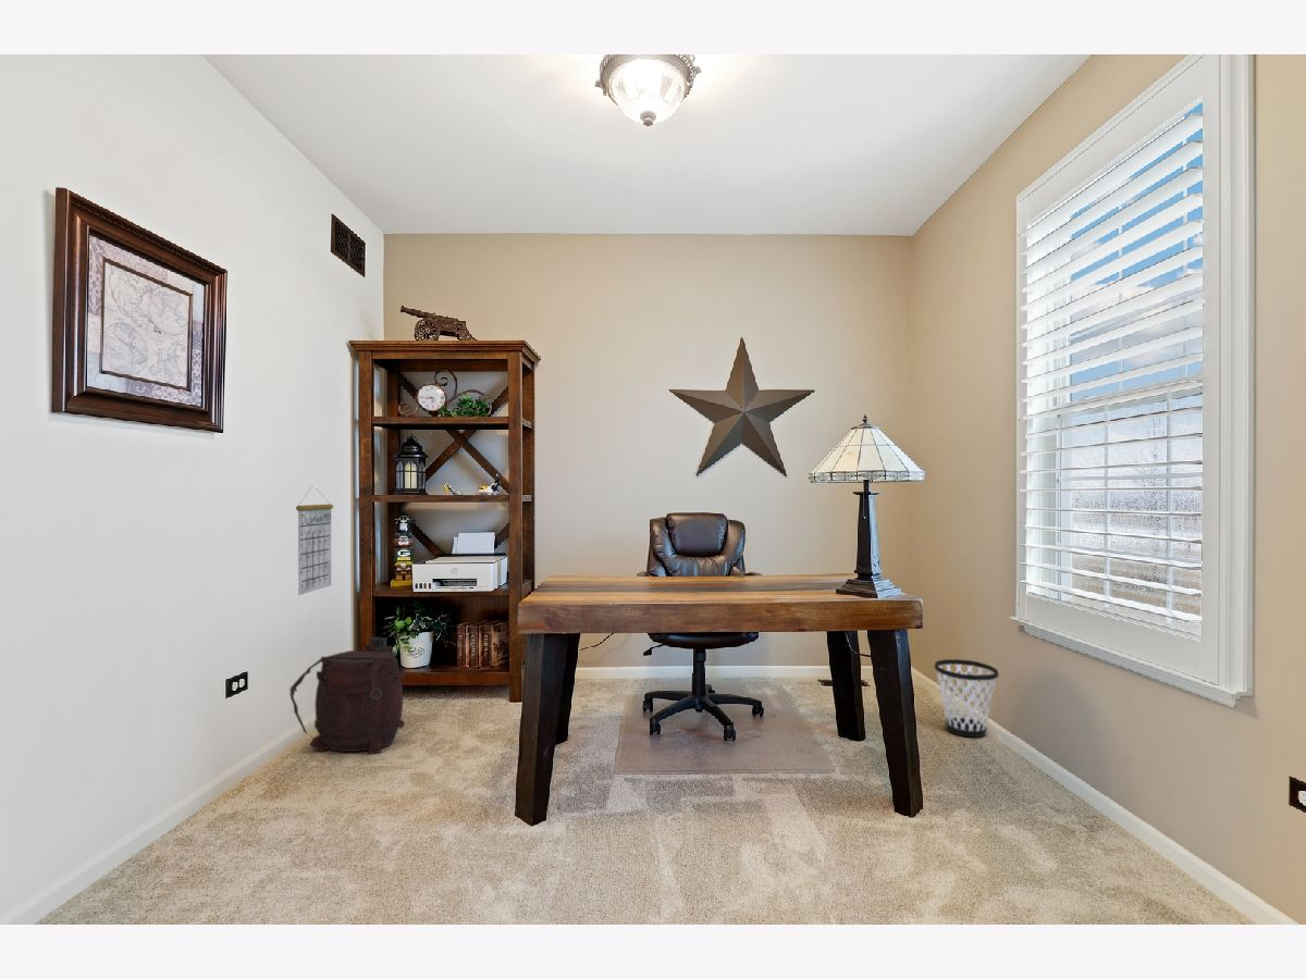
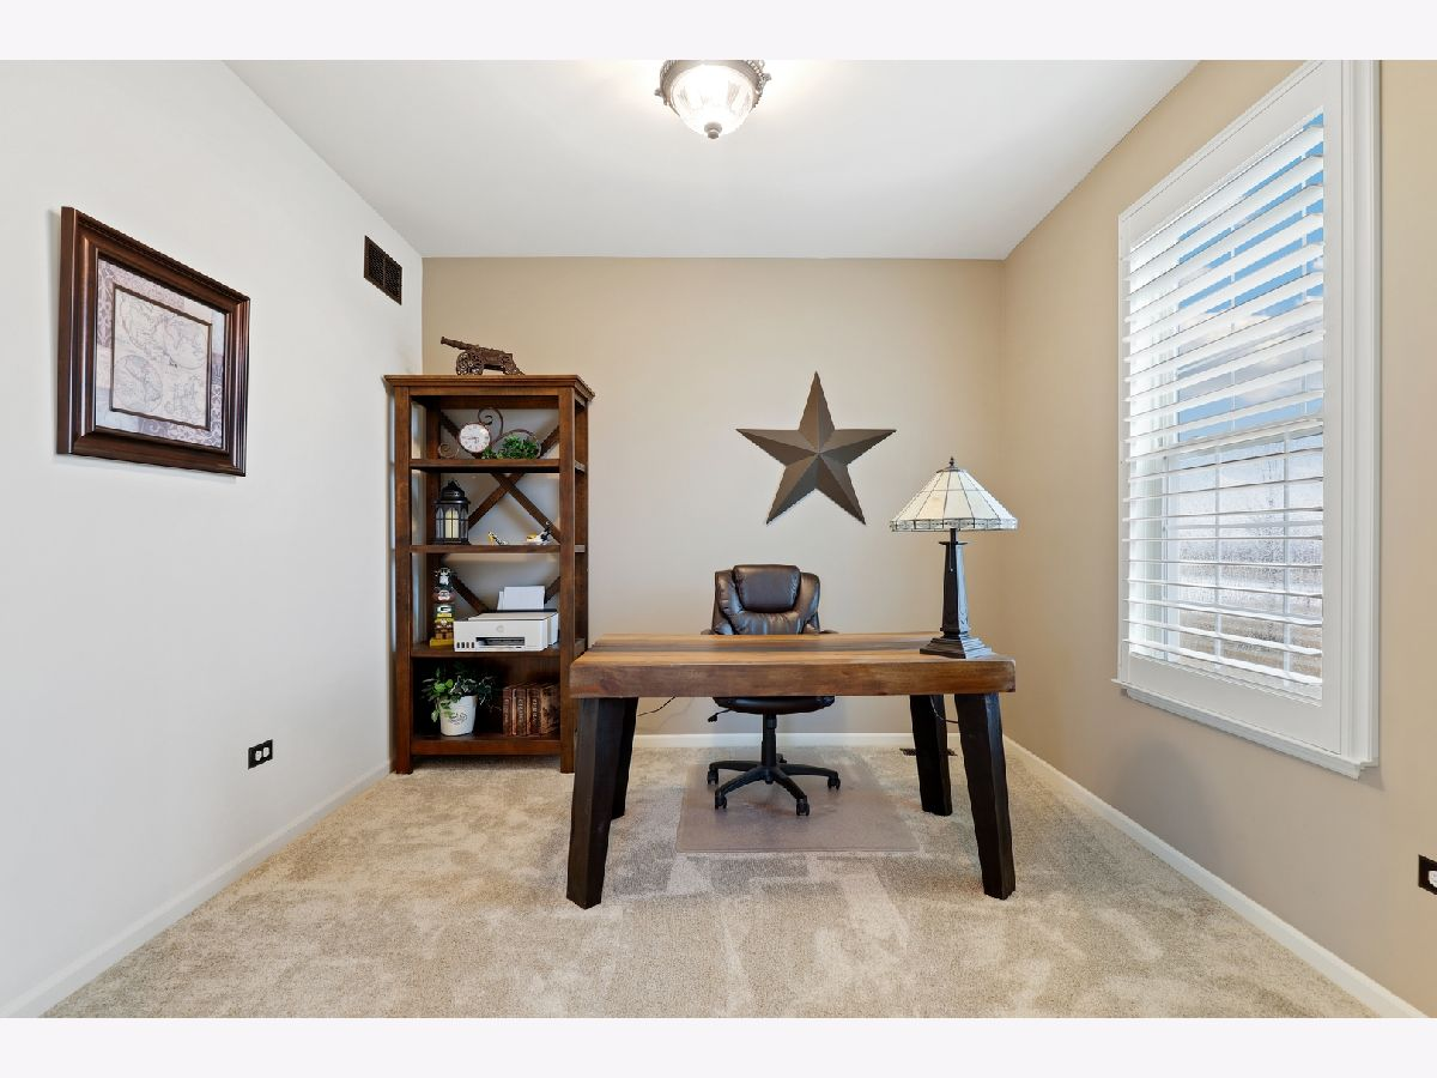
- calendar (315, 537)
- backpack (359, 694)
- wastebasket (966, 697)
